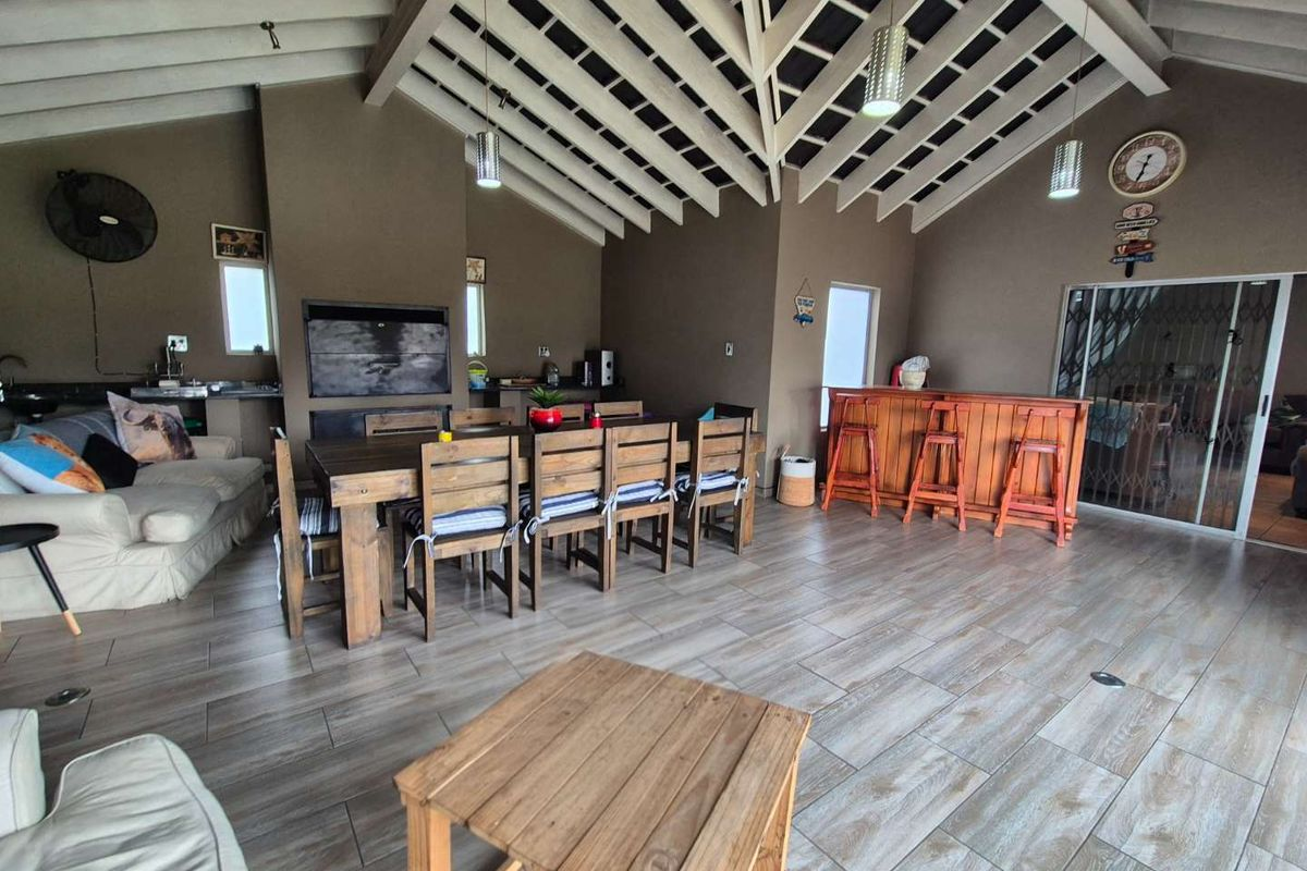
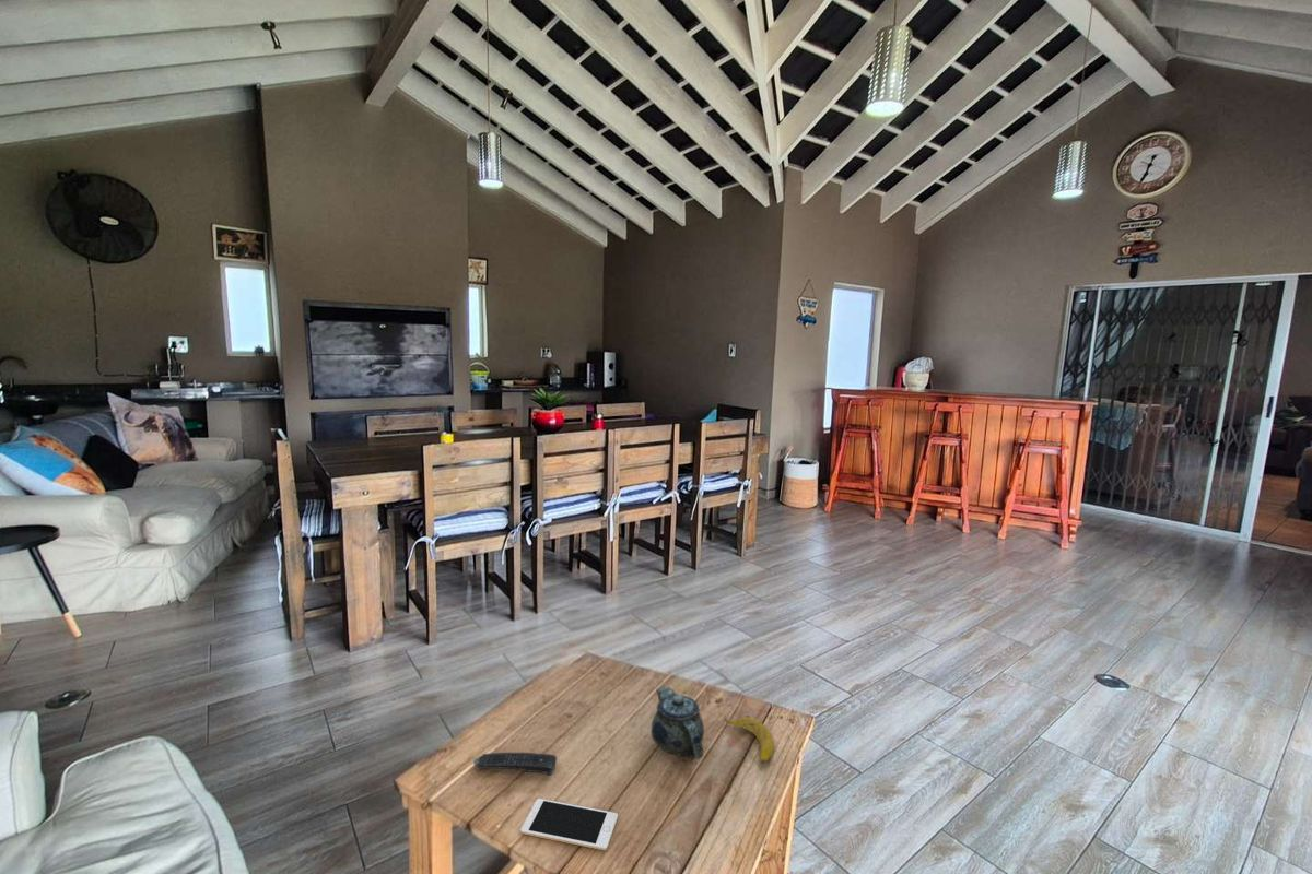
+ chinaware (678, 722)
+ cell phone (570, 823)
+ banana (753, 733)
+ remote control (514, 763)
